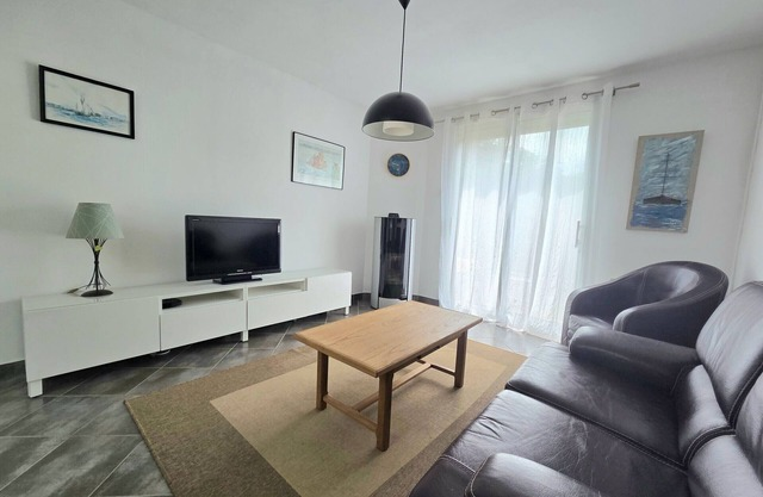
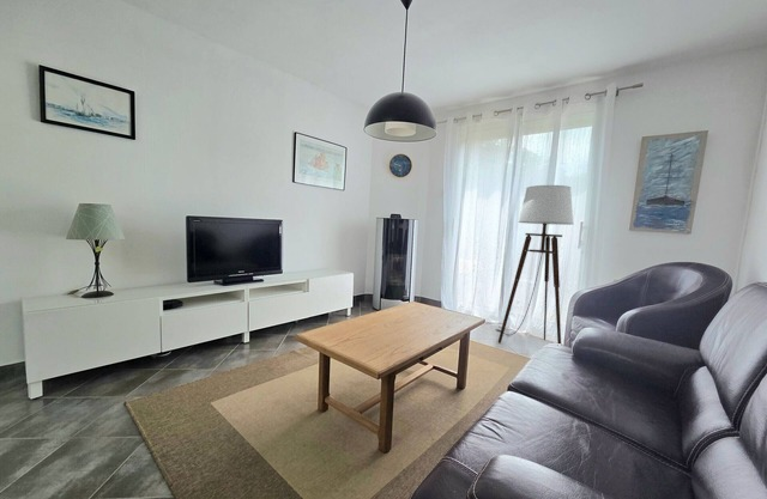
+ floor lamp (538, 267)
